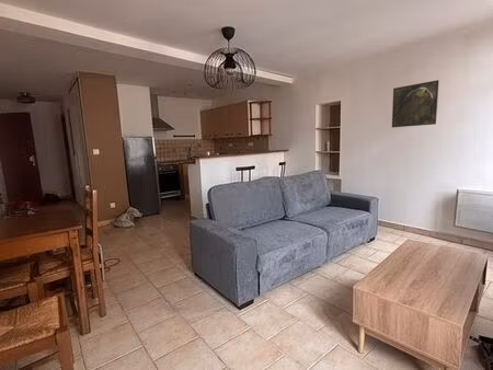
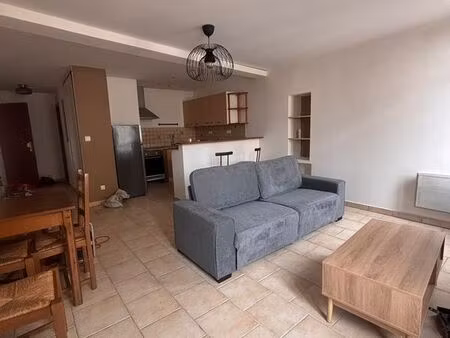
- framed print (413, 105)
